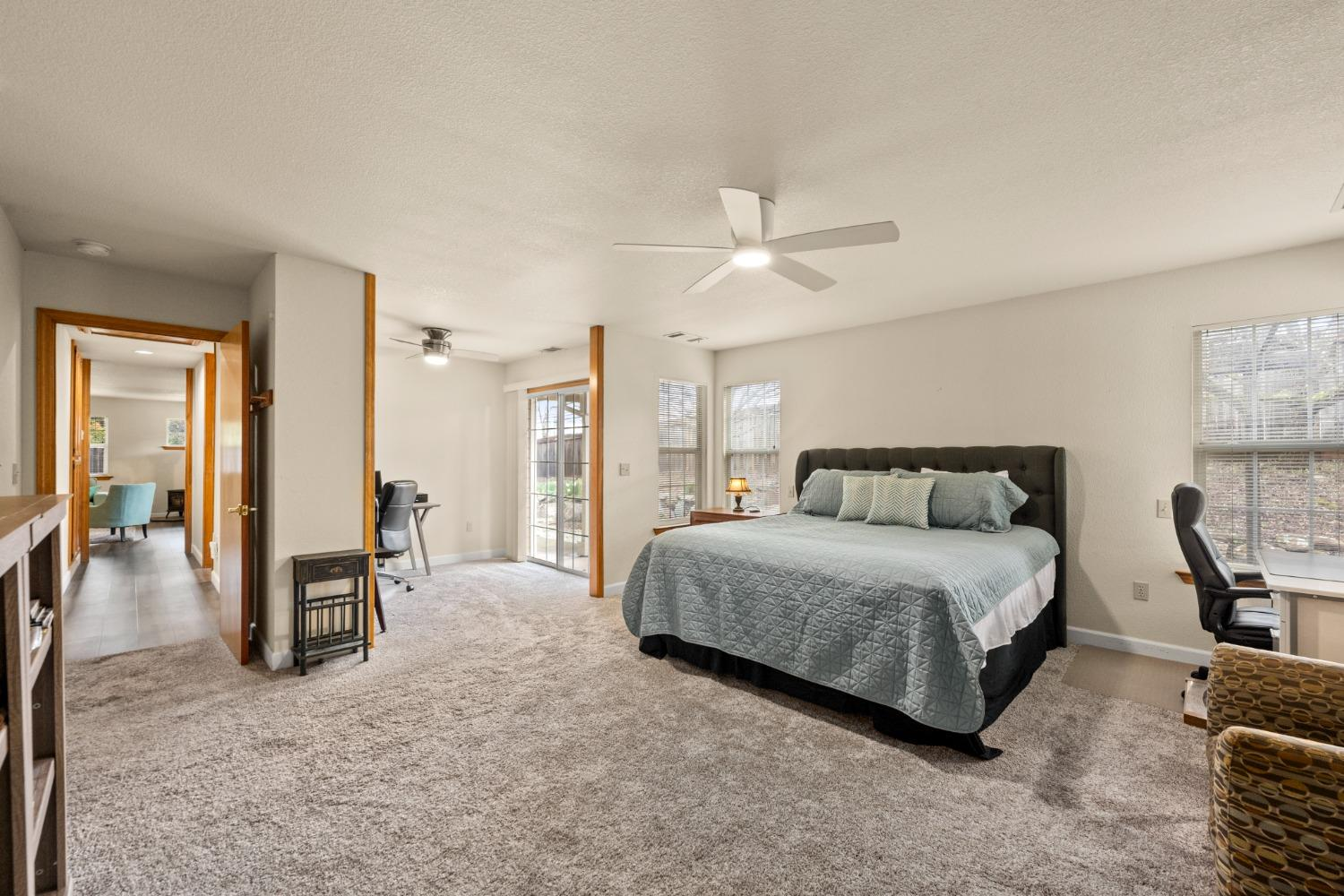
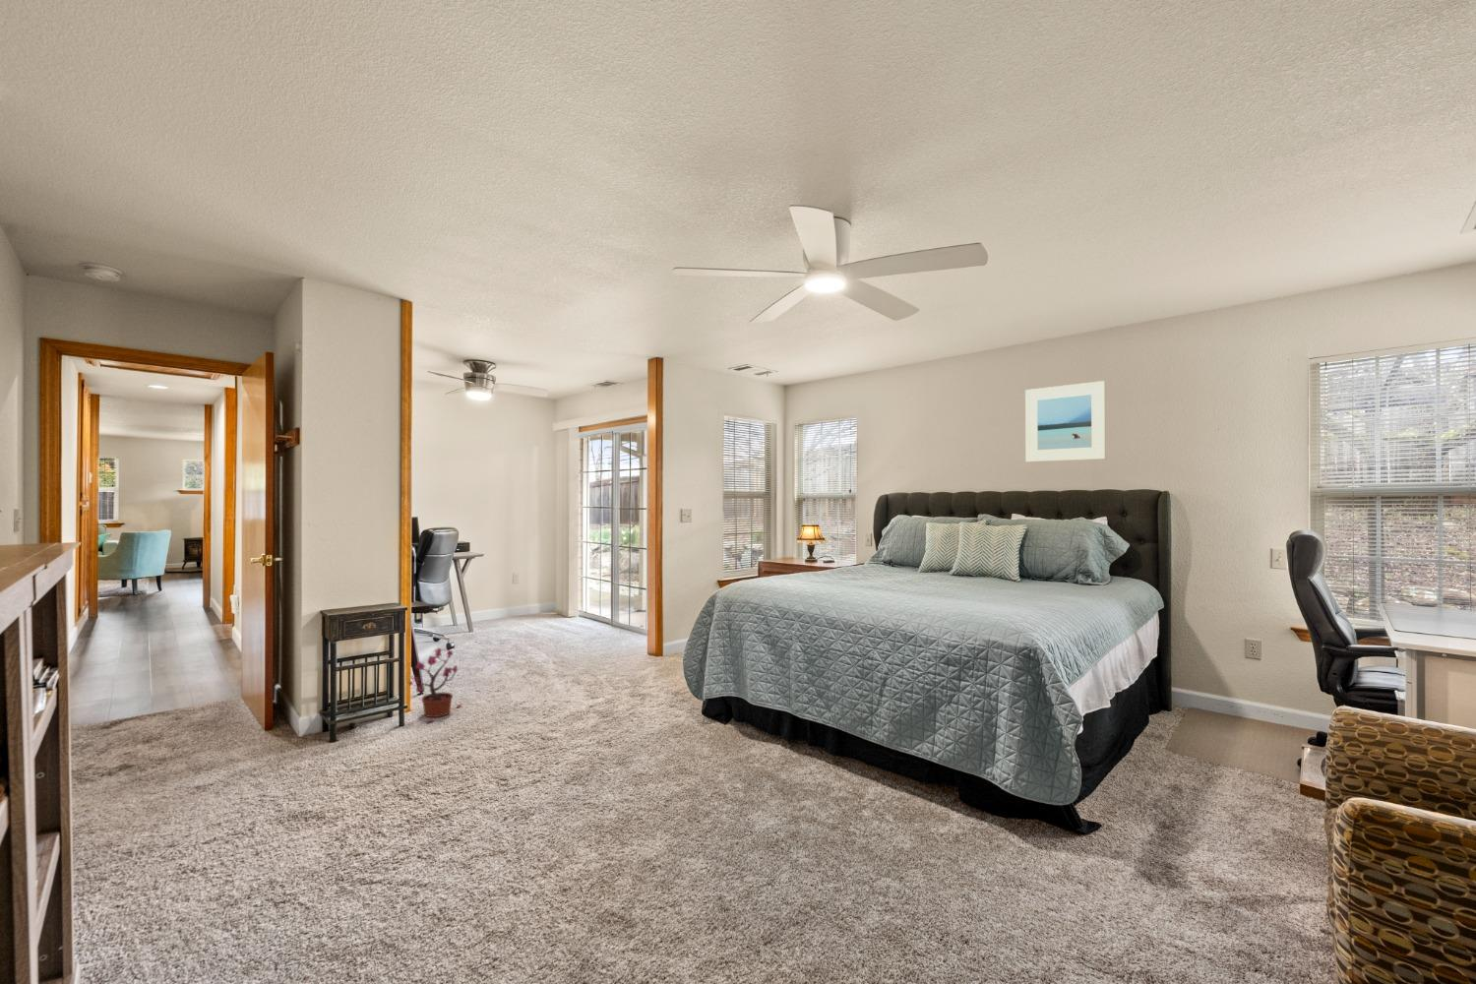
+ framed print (1064, 422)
+ potted plant (440, 685)
